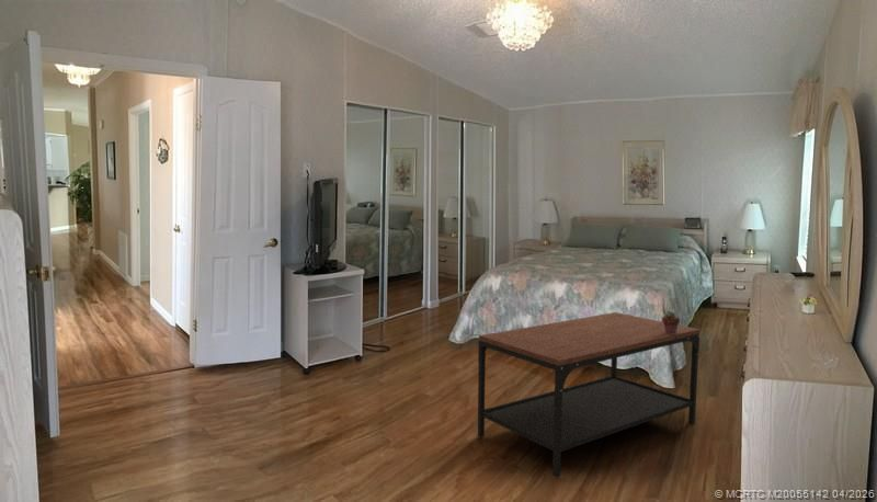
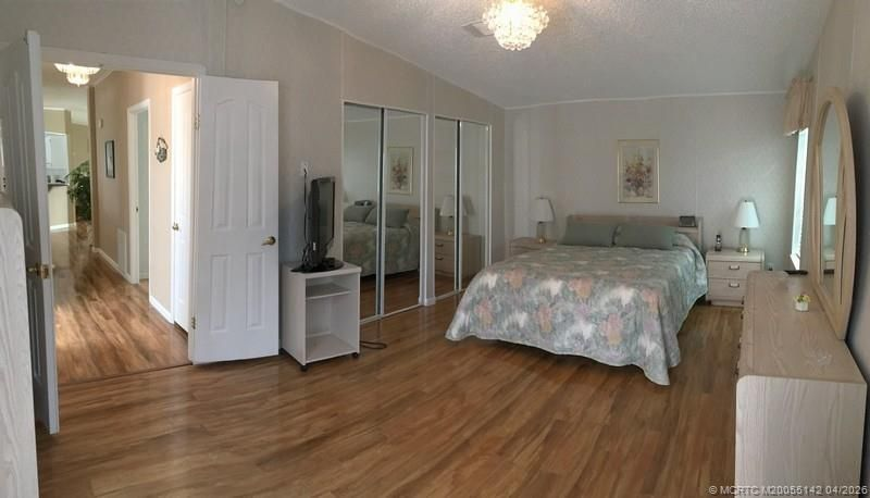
- coffee table (590, 381)
- potted succulent (670, 321)
